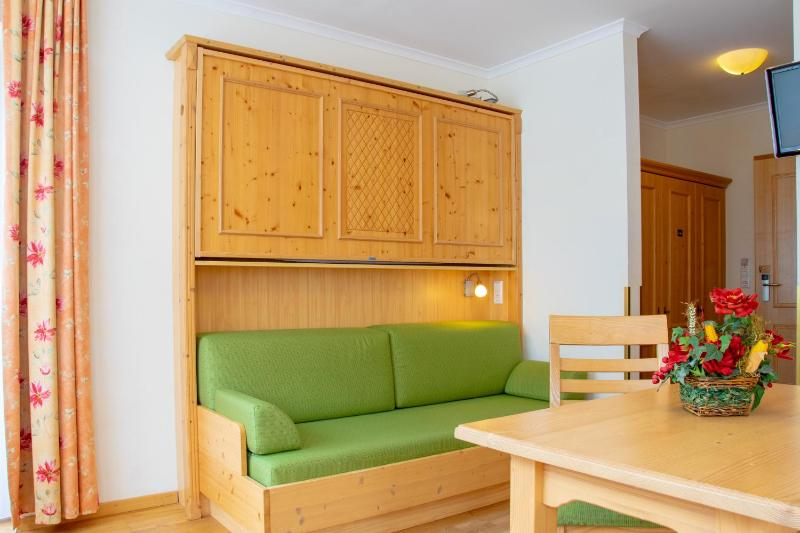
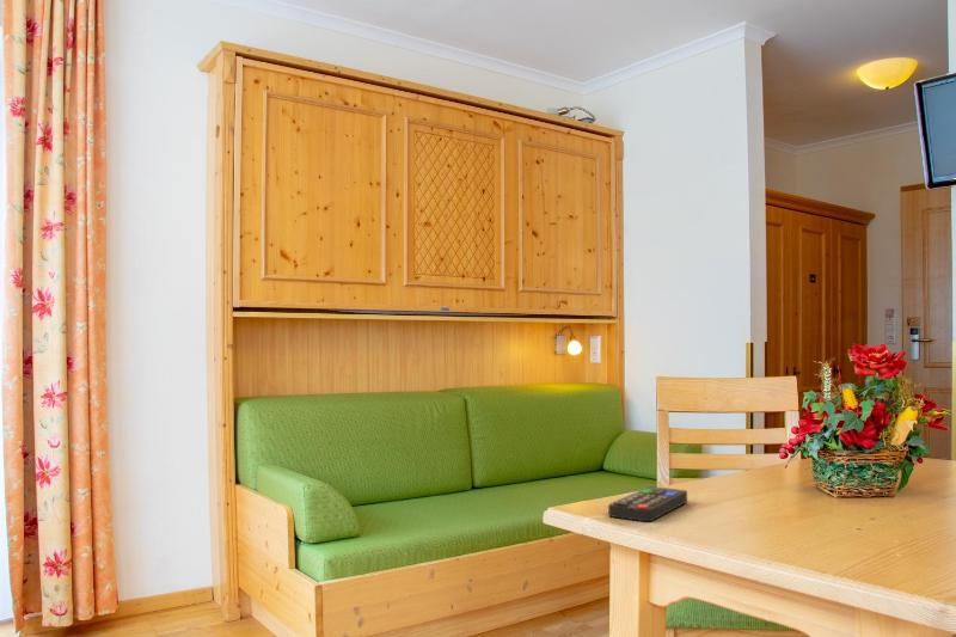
+ remote control (649, 502)
